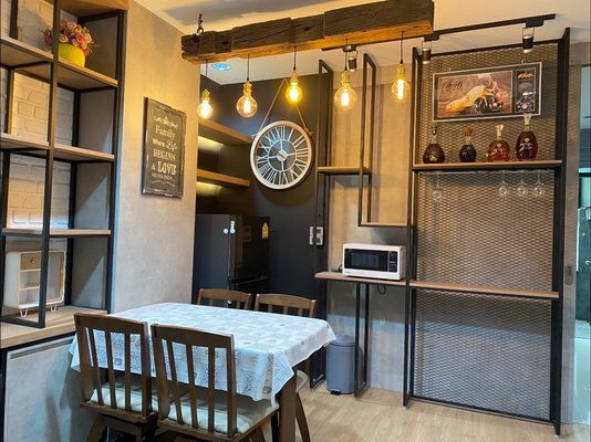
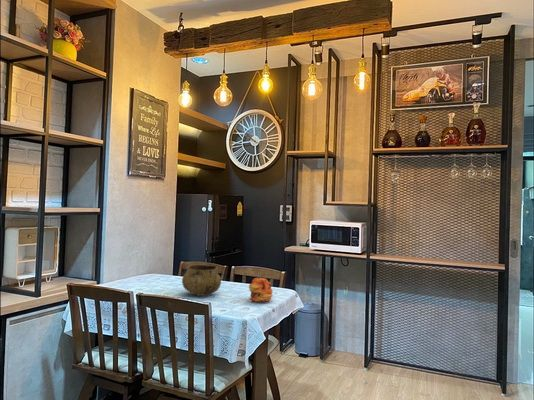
+ decorative bowl (201, 280)
+ flower (259, 288)
